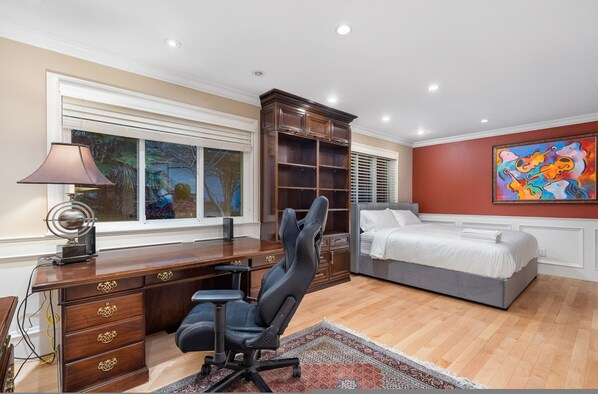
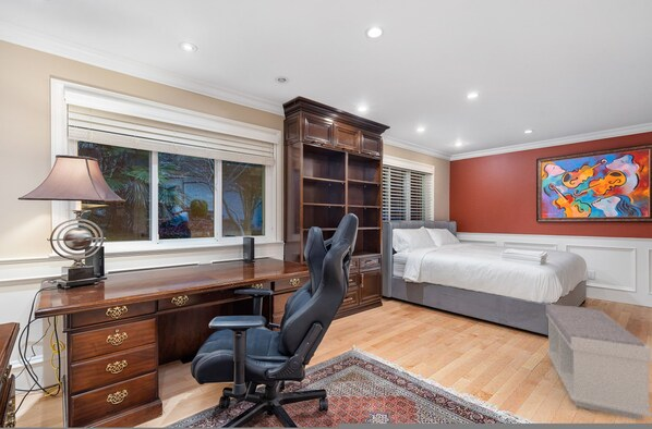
+ bench (588, 352)
